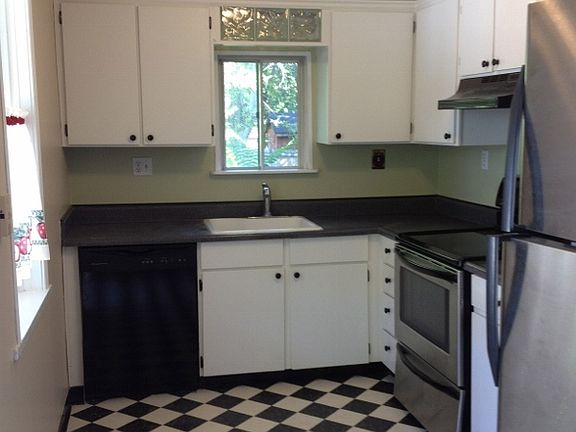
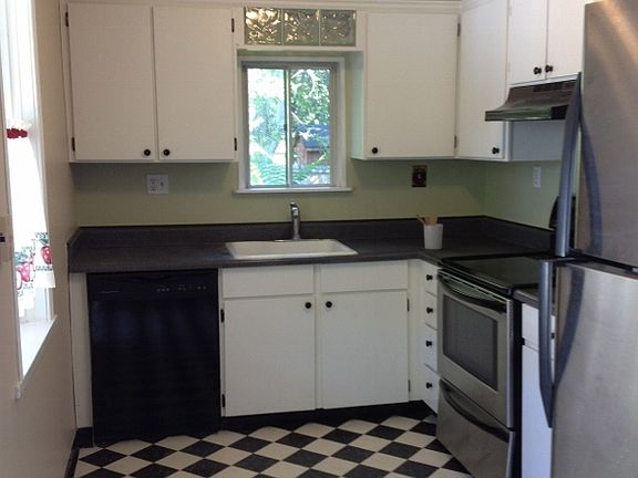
+ utensil holder (428, 230)
